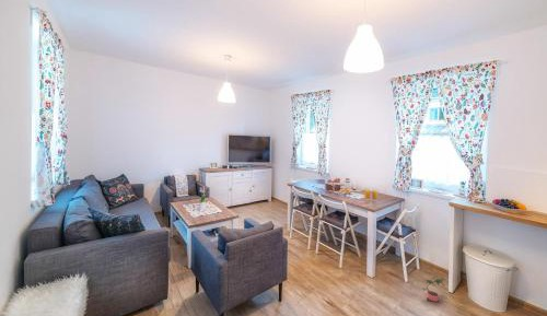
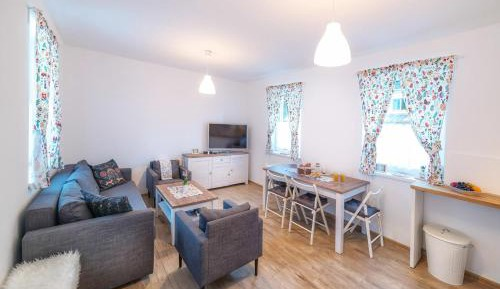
- potted plant (432, 283)
